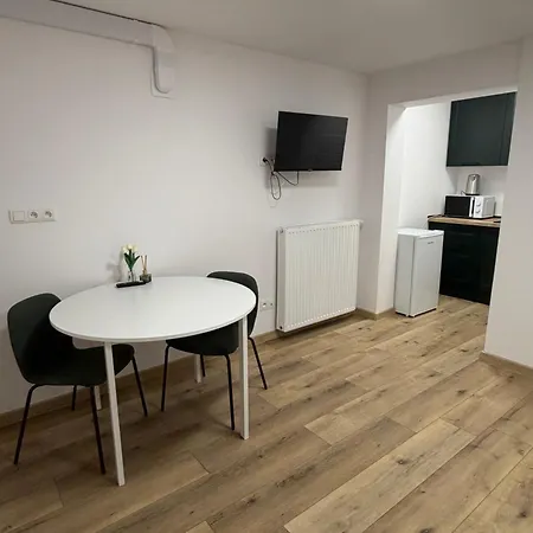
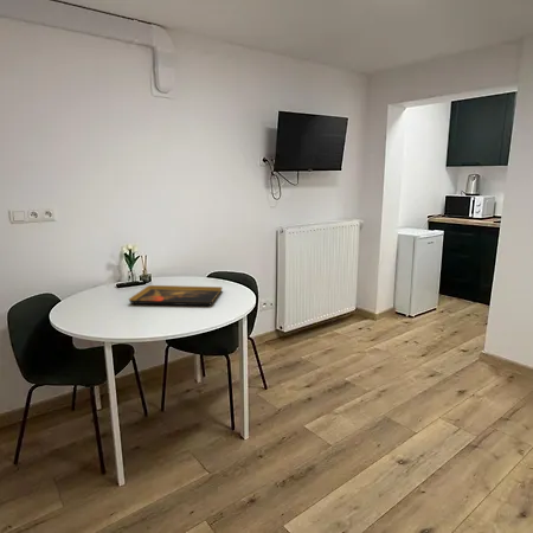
+ decorative tray (178, 295)
